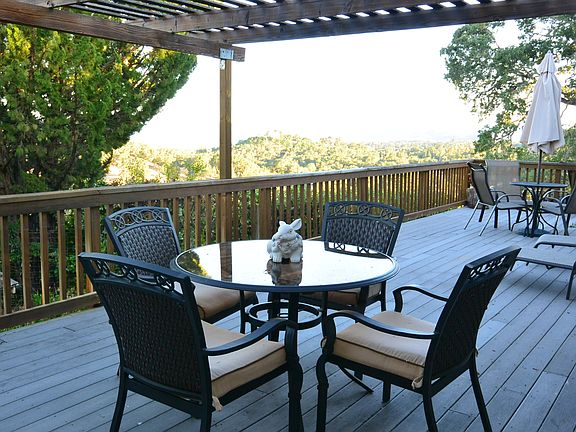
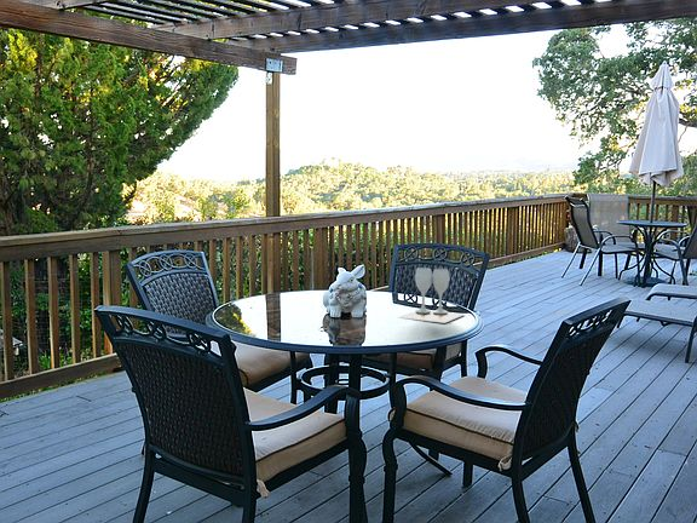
+ wineglass (427, 289)
